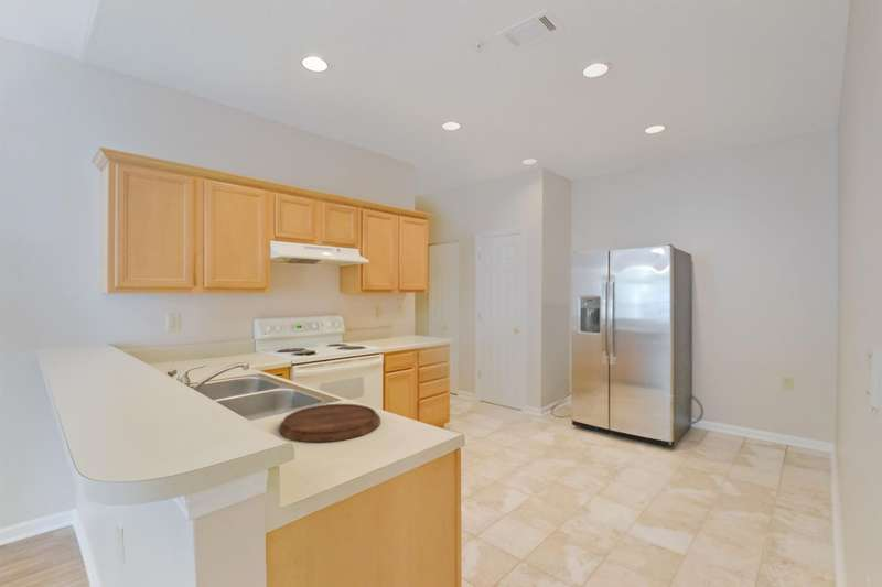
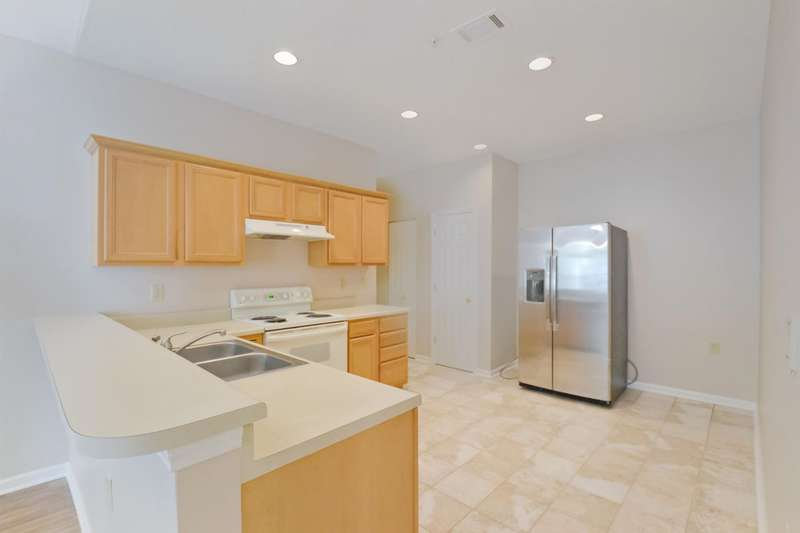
- cutting board (331, 420)
